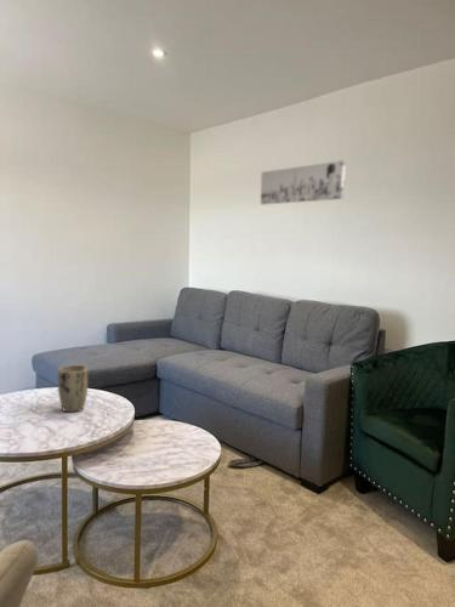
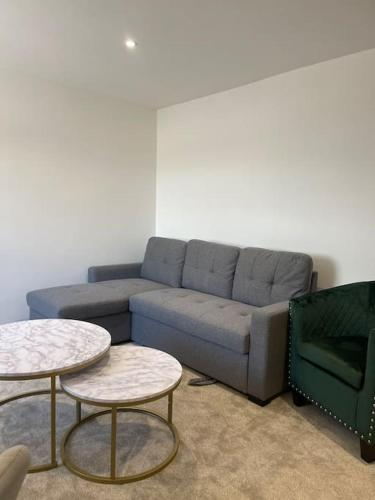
- wall art (298, 185)
- plant pot (73, 388)
